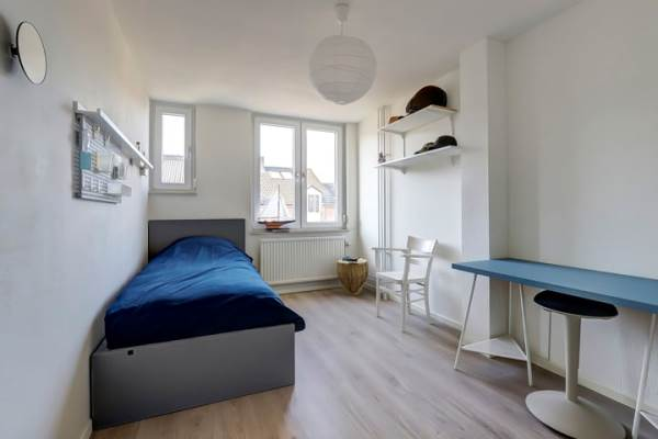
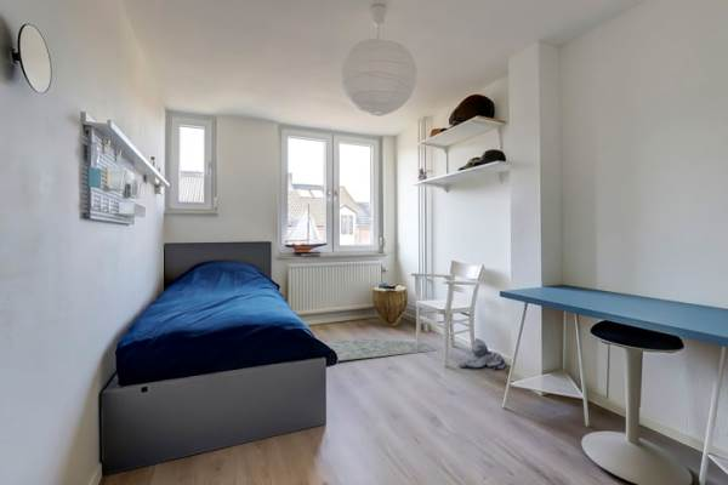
+ plush toy (483, 352)
+ rug (368, 347)
